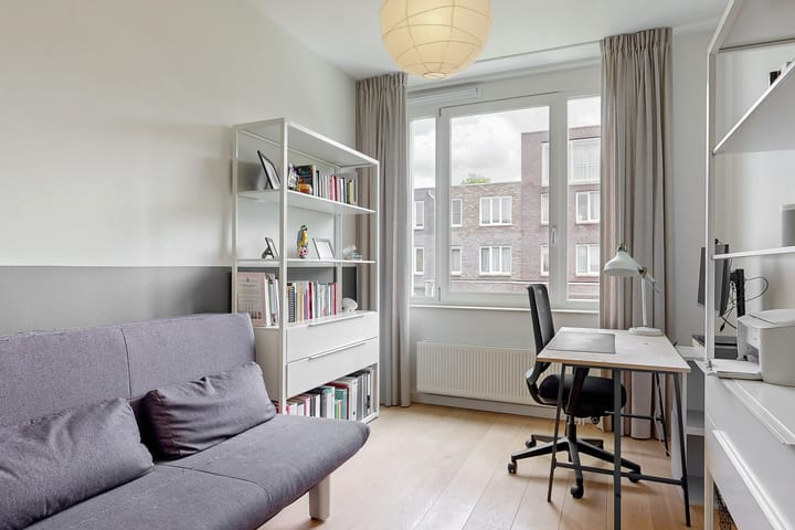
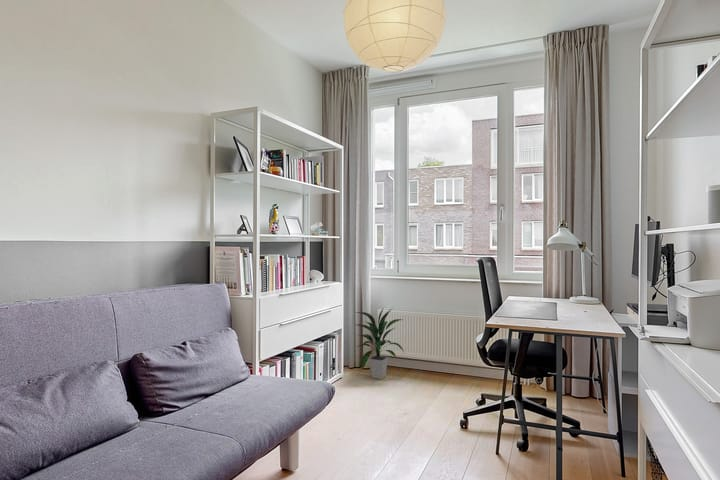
+ indoor plant (376, 341)
